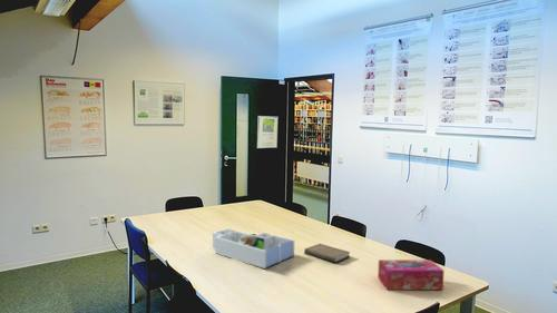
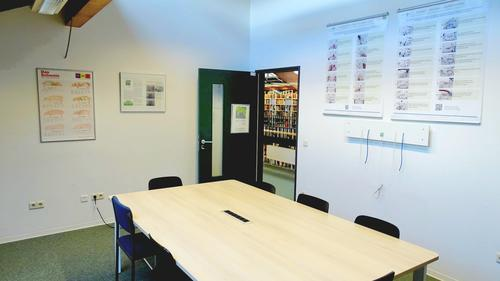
- tissue box (409, 274)
- book (326, 252)
- desk organizer (248, 245)
